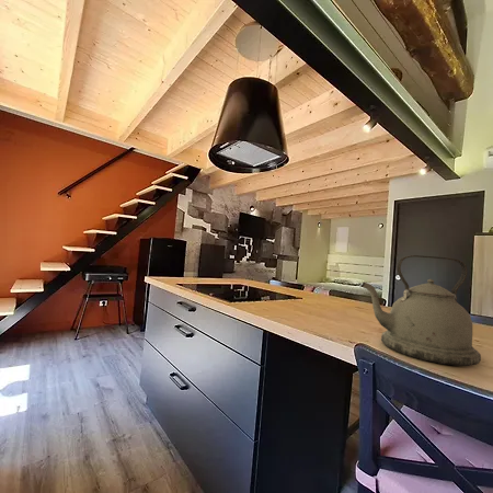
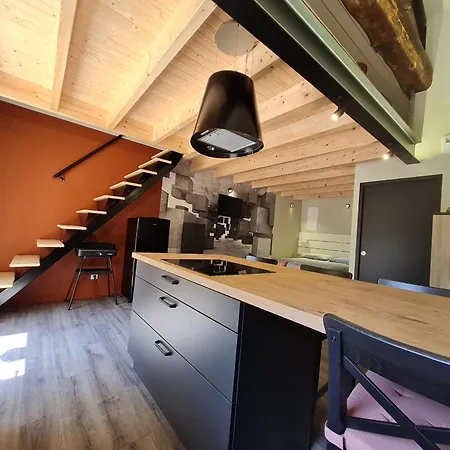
- kettle (425, 302)
